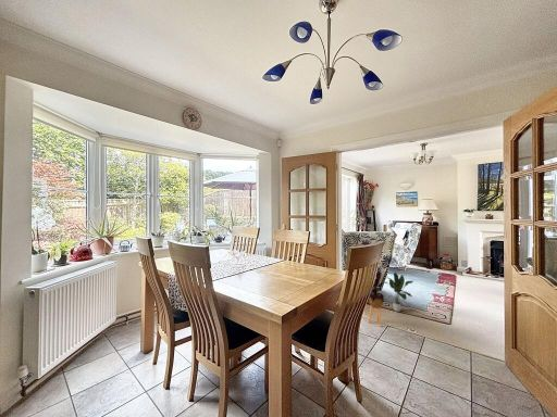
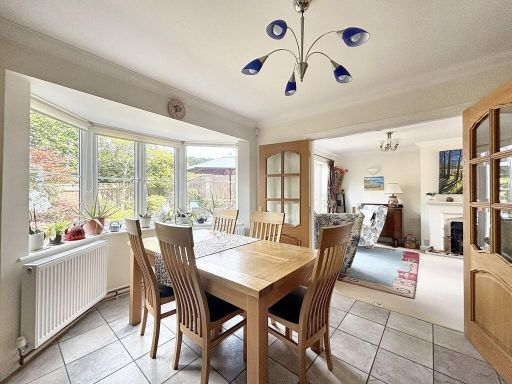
- potted plant (399, 292)
- house plant (372, 290)
